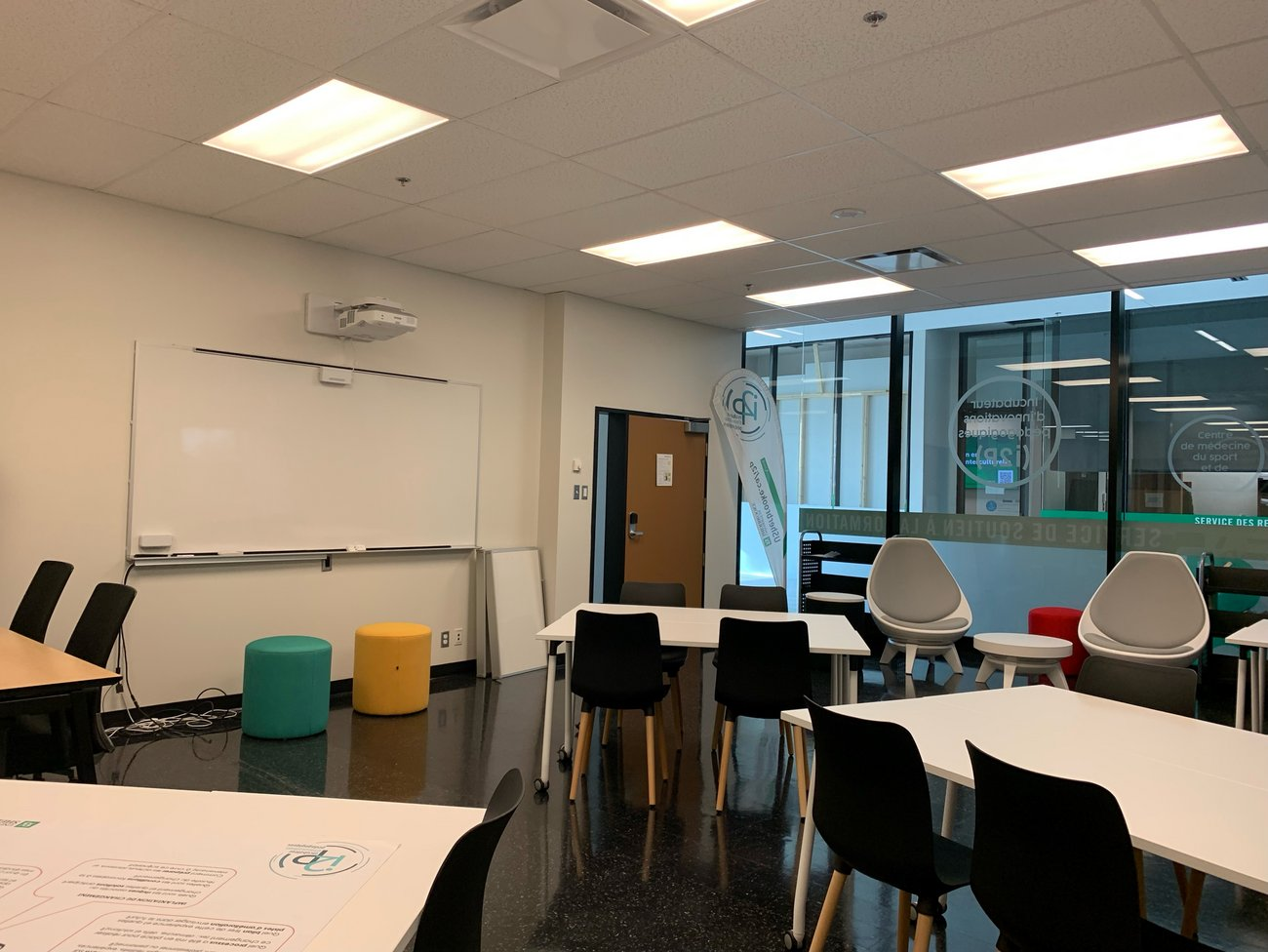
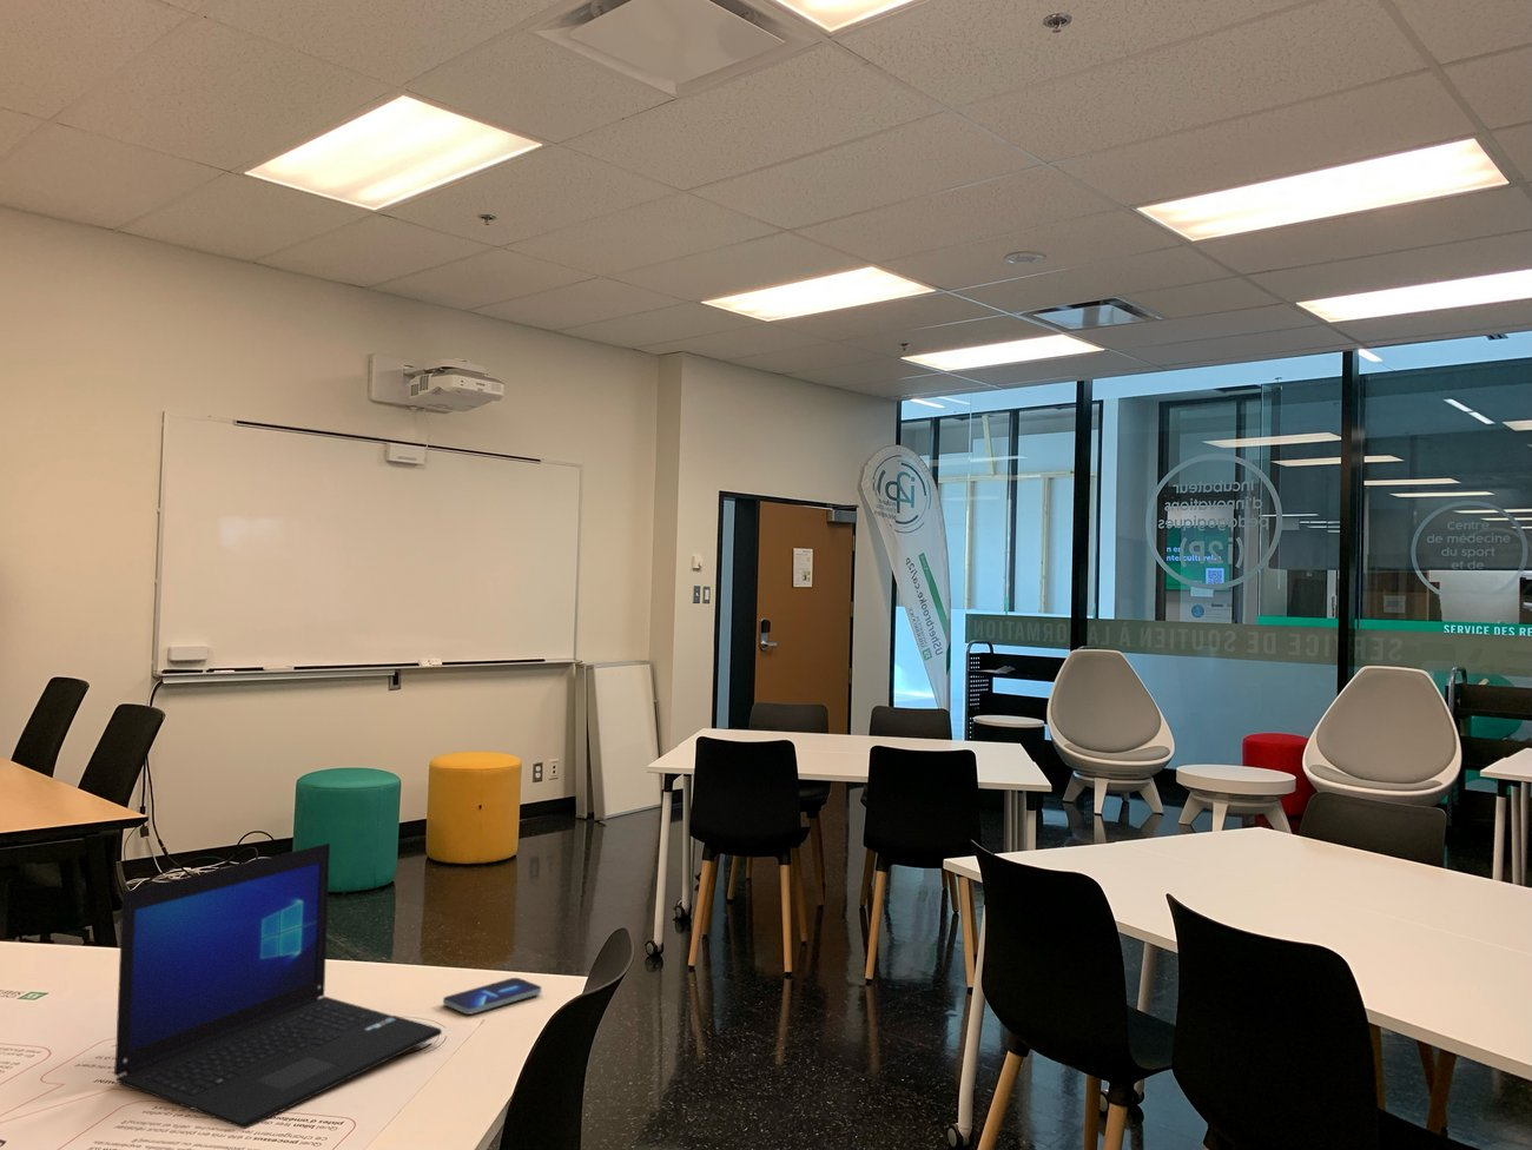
+ smartphone (493, 994)
+ laptop (290, 968)
